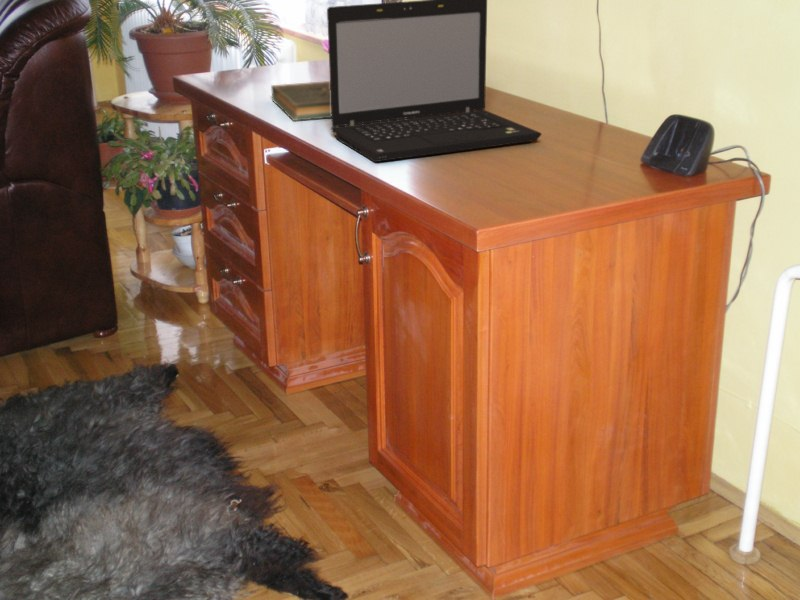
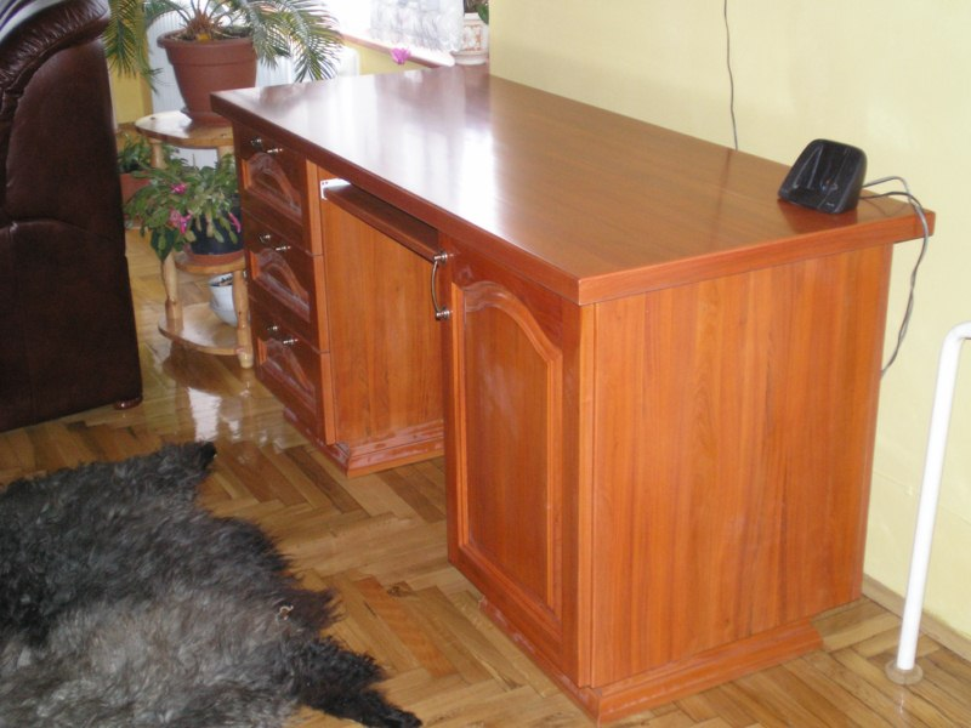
- book (330, 97)
- laptop (434, 75)
